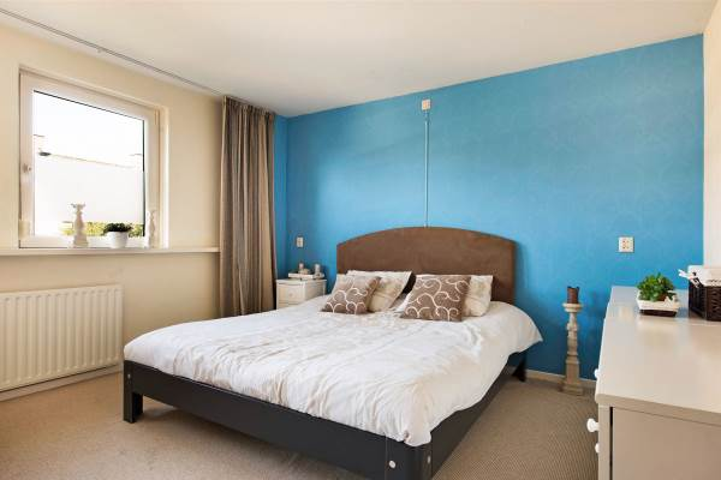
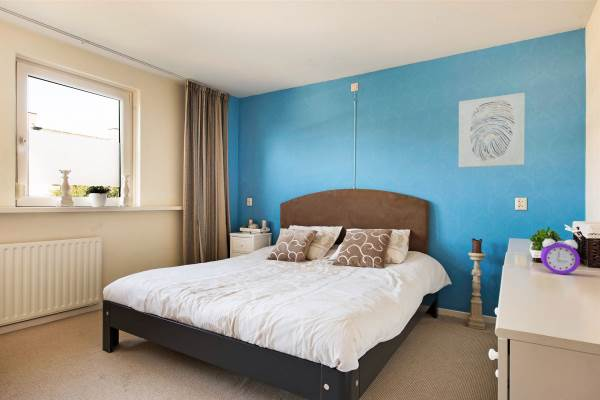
+ alarm clock (559, 256)
+ wall art (490, 131)
